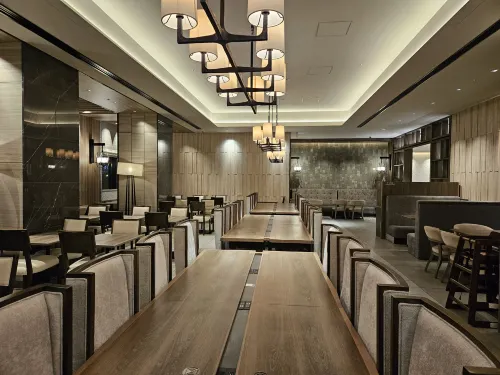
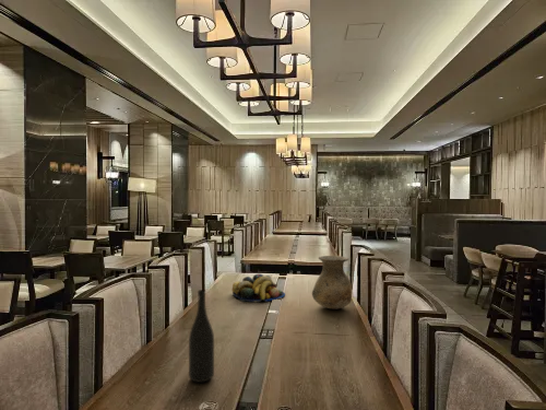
+ vase (332, 282)
+ fruit bowl (259, 285)
+ wine bottle (201, 335)
